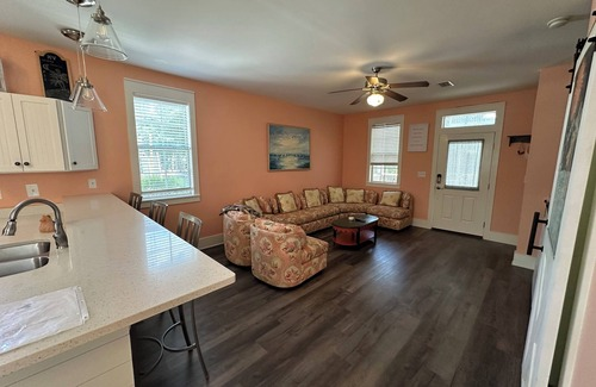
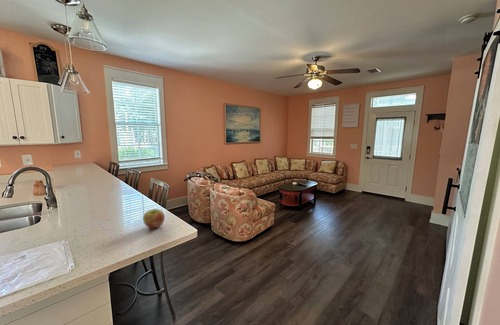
+ apple (154, 219)
